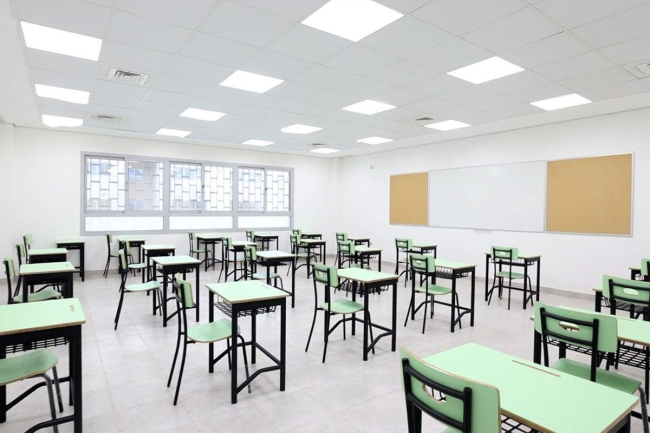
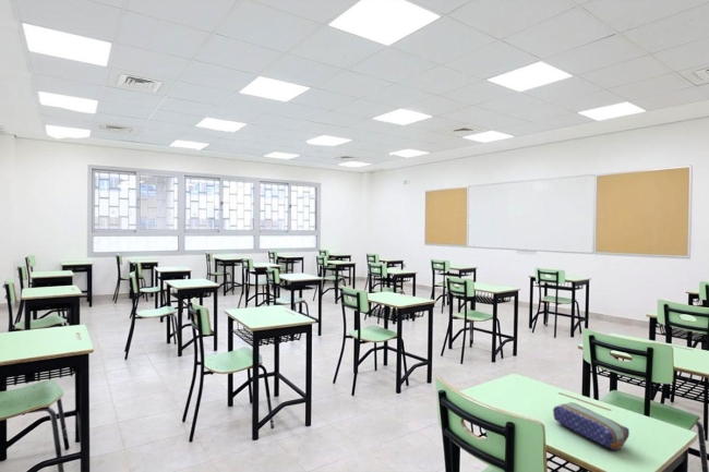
+ pencil case (588, 423)
